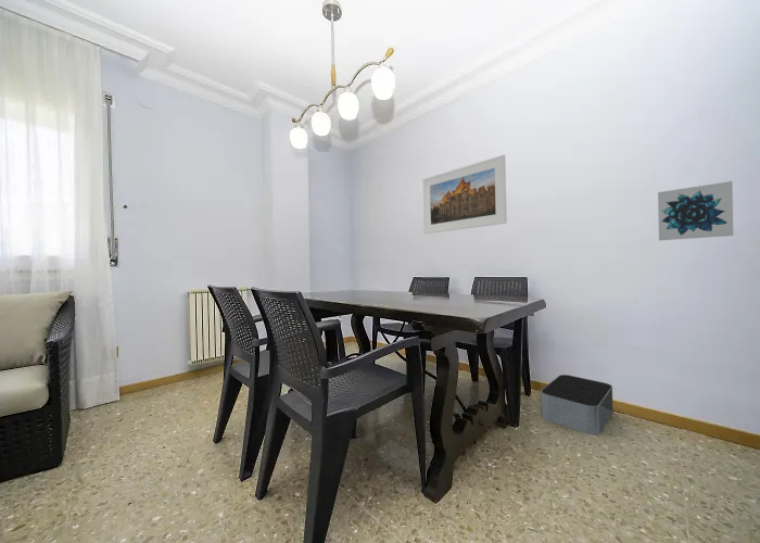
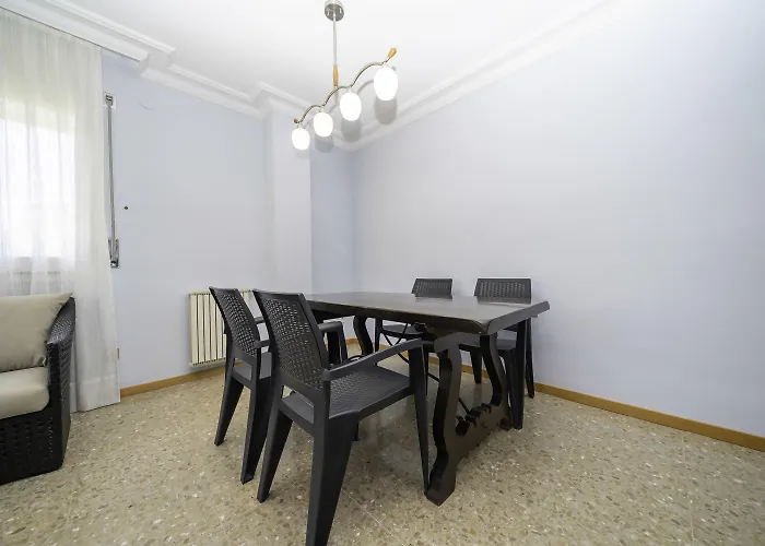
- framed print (459, 199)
- wall art (693, 213)
- storage bin (577, 401)
